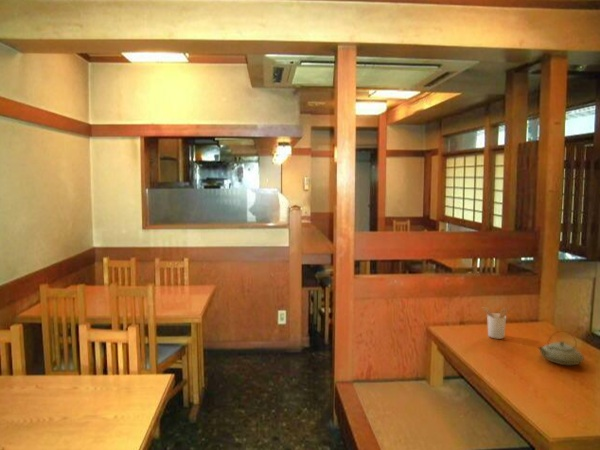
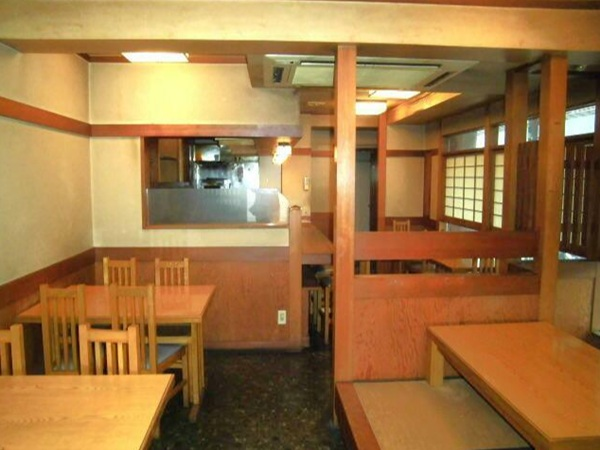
- utensil holder (493, 321)
- teapot (559, 345)
